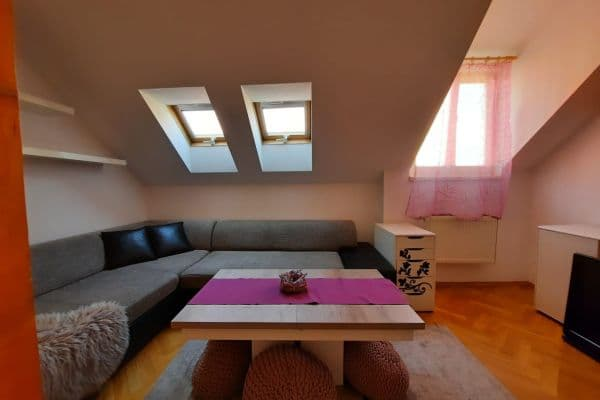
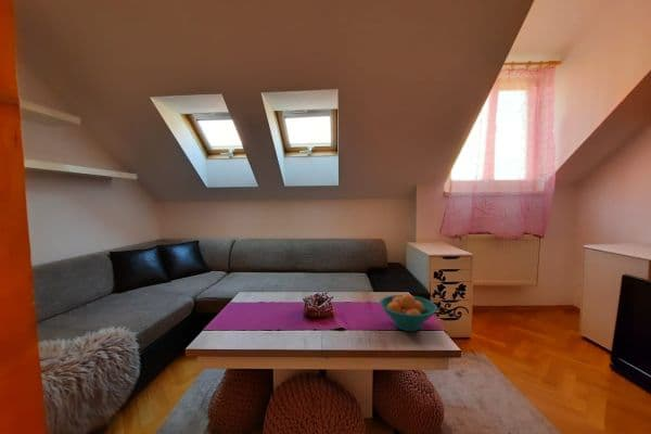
+ fruit bowl (407, 309)
